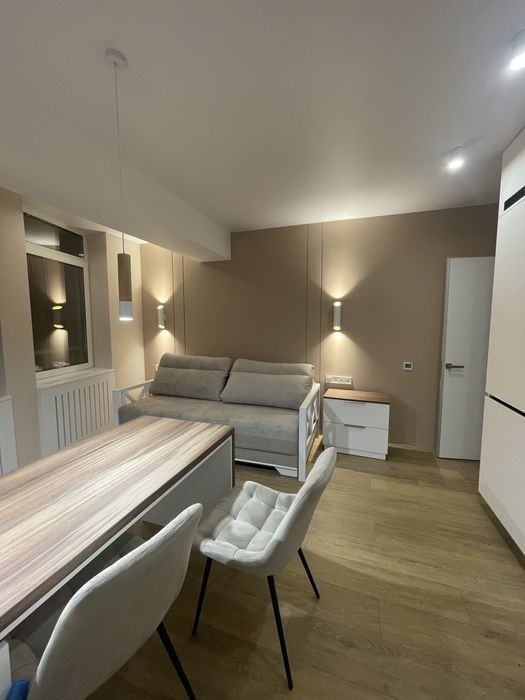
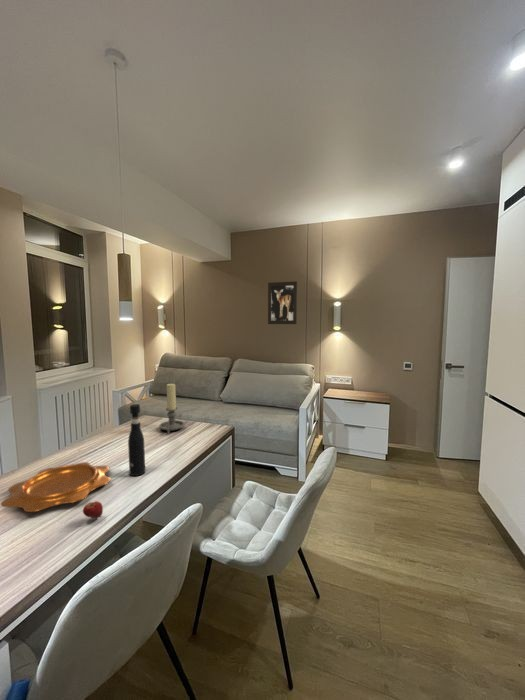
+ wall art (282, 303)
+ pepper grinder (136, 439)
+ candle holder (170, 406)
+ fruit (93, 511)
+ decorative bowl (61, 483)
